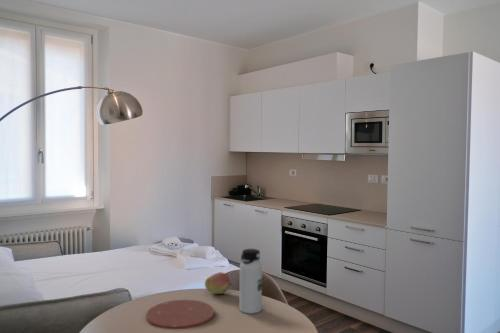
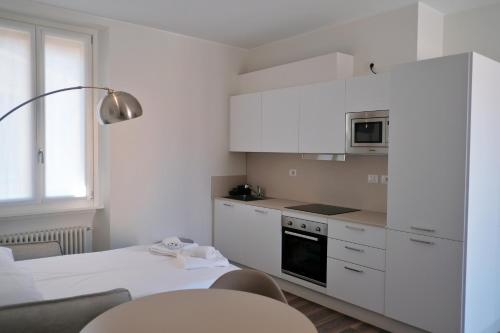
- fruit (218, 283)
- water bottle (250, 279)
- plate (180, 313)
